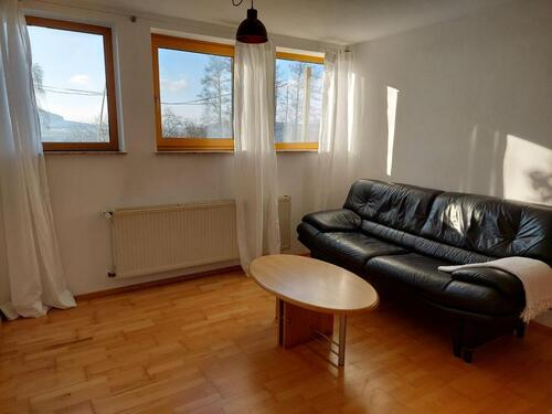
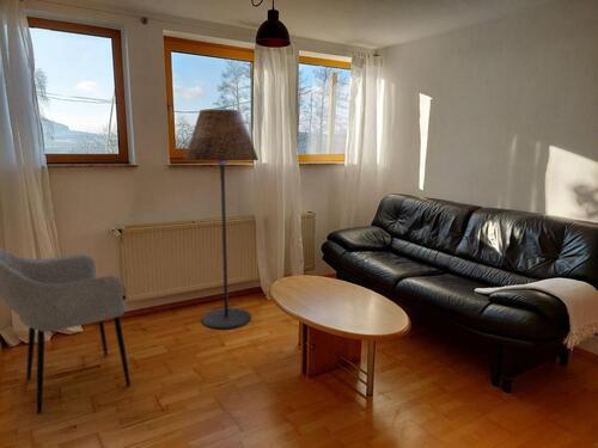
+ armchair (57, 313)
+ floor lamp (224, 219)
